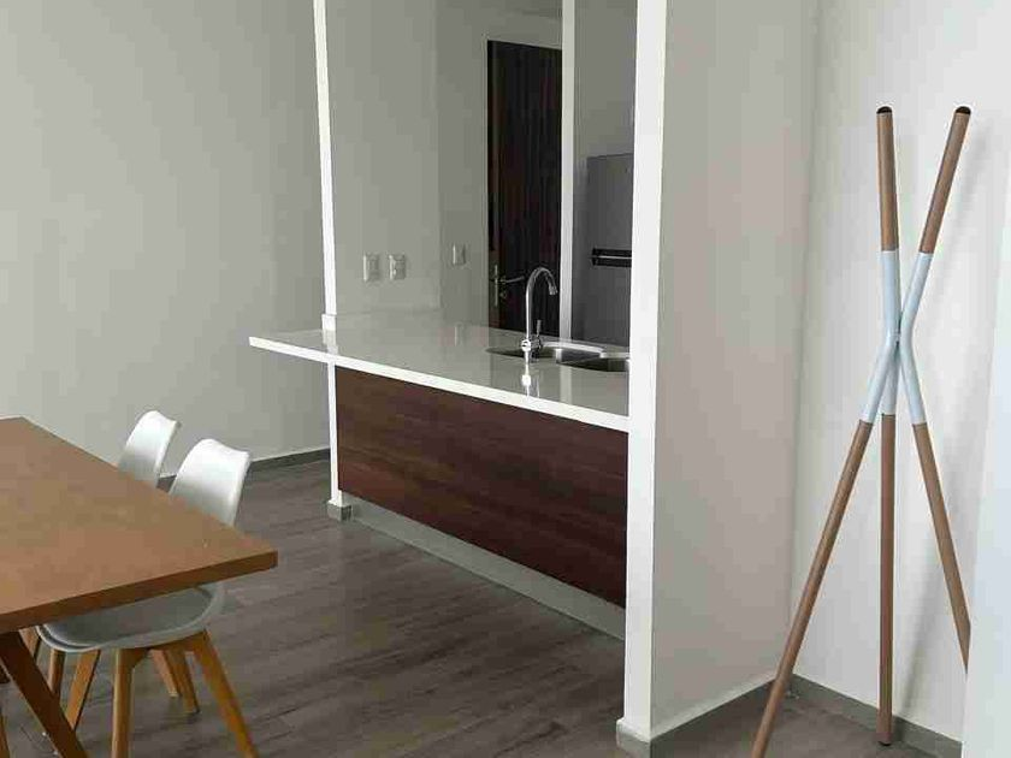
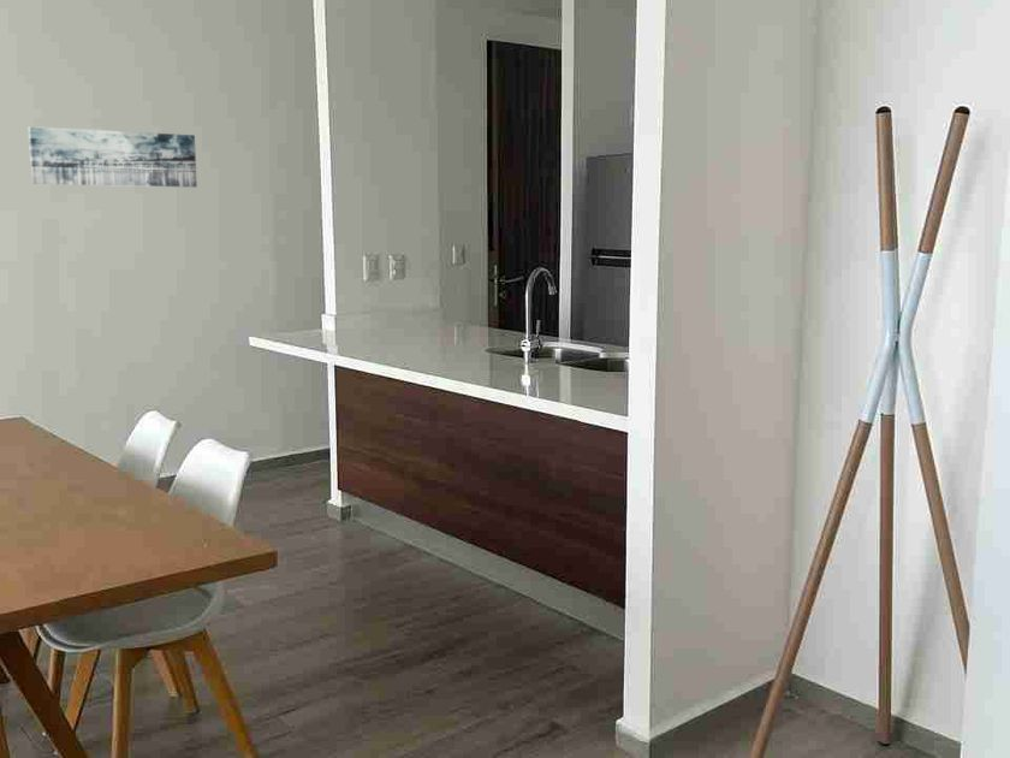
+ wall art (117, 158)
